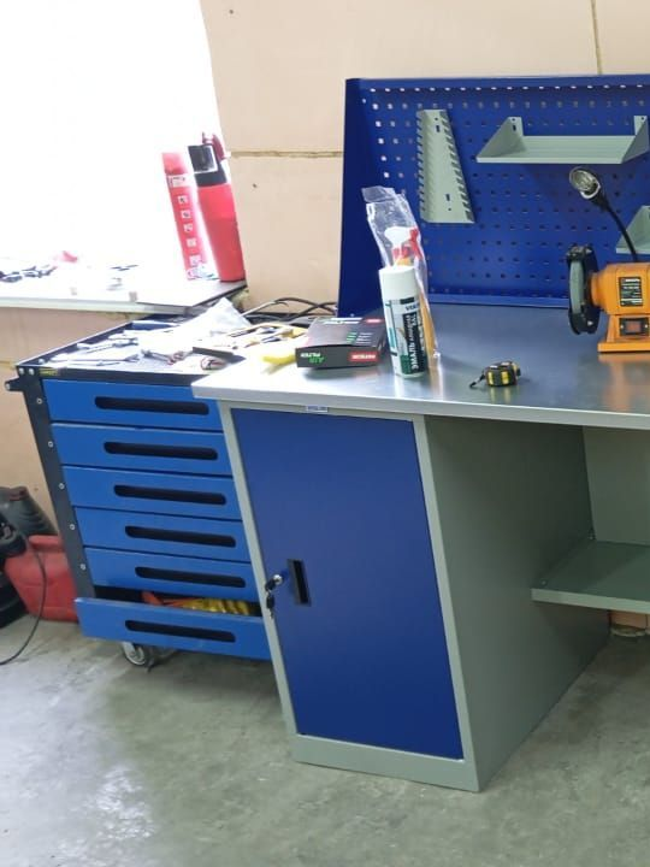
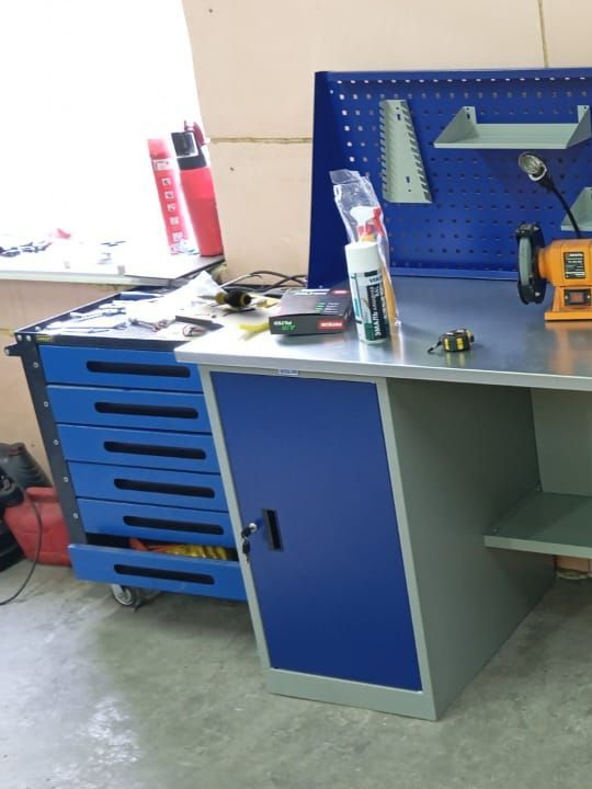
+ screwdriver (220, 298)
